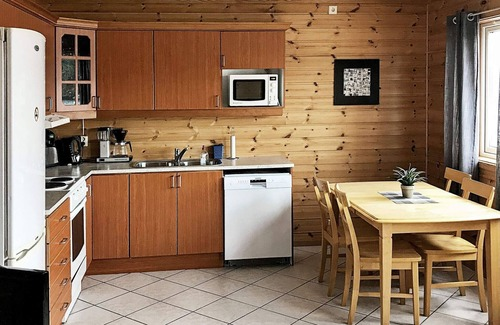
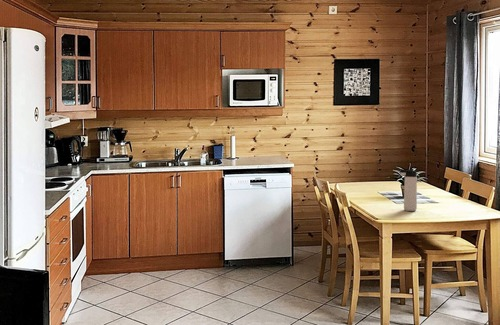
+ thermos bottle (407, 189)
